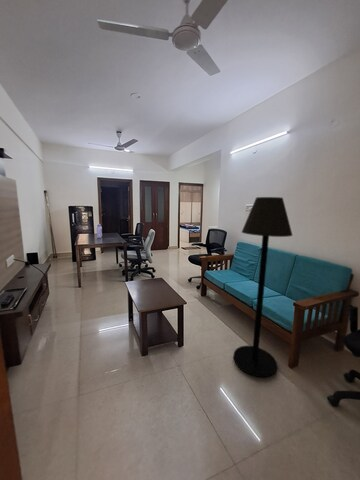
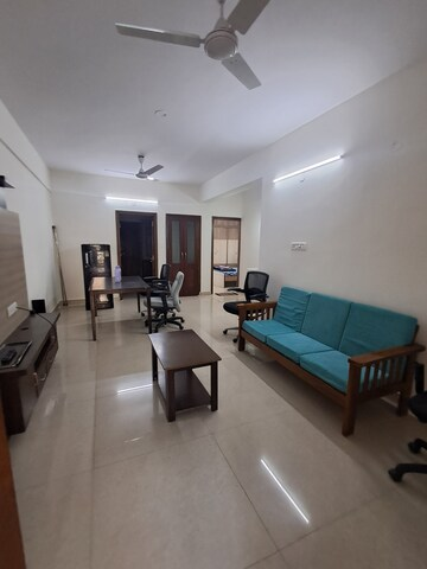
- floor lamp (261, 284)
